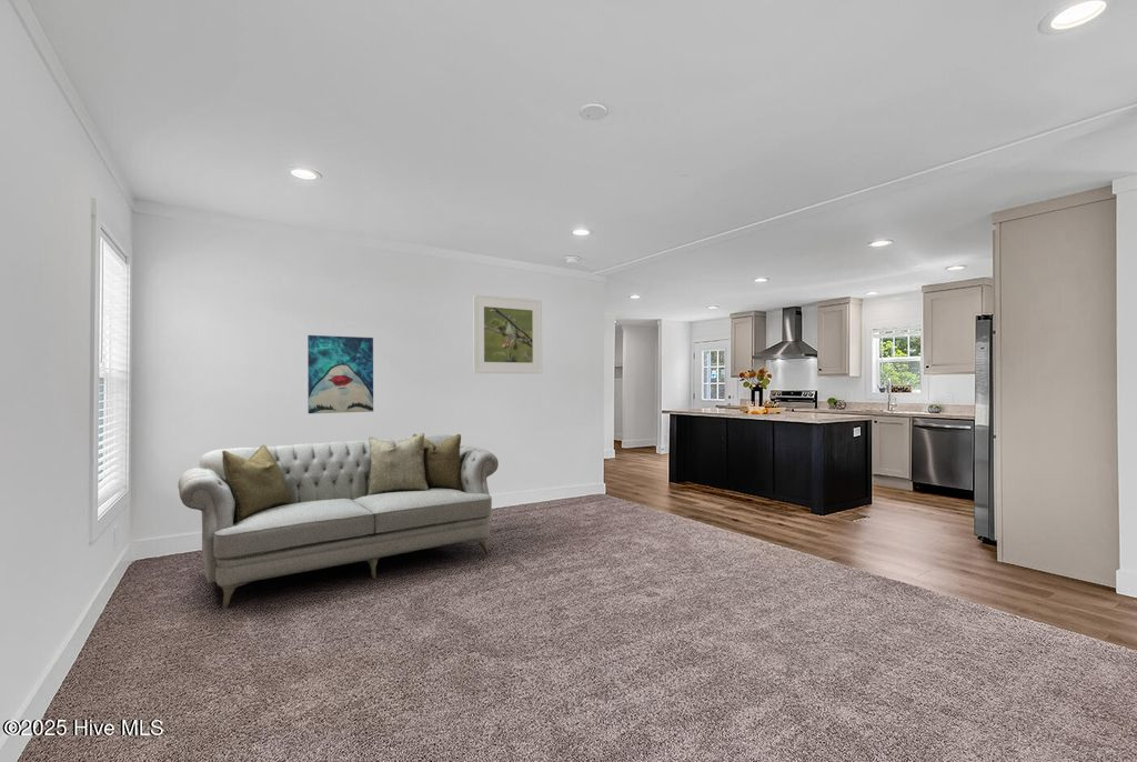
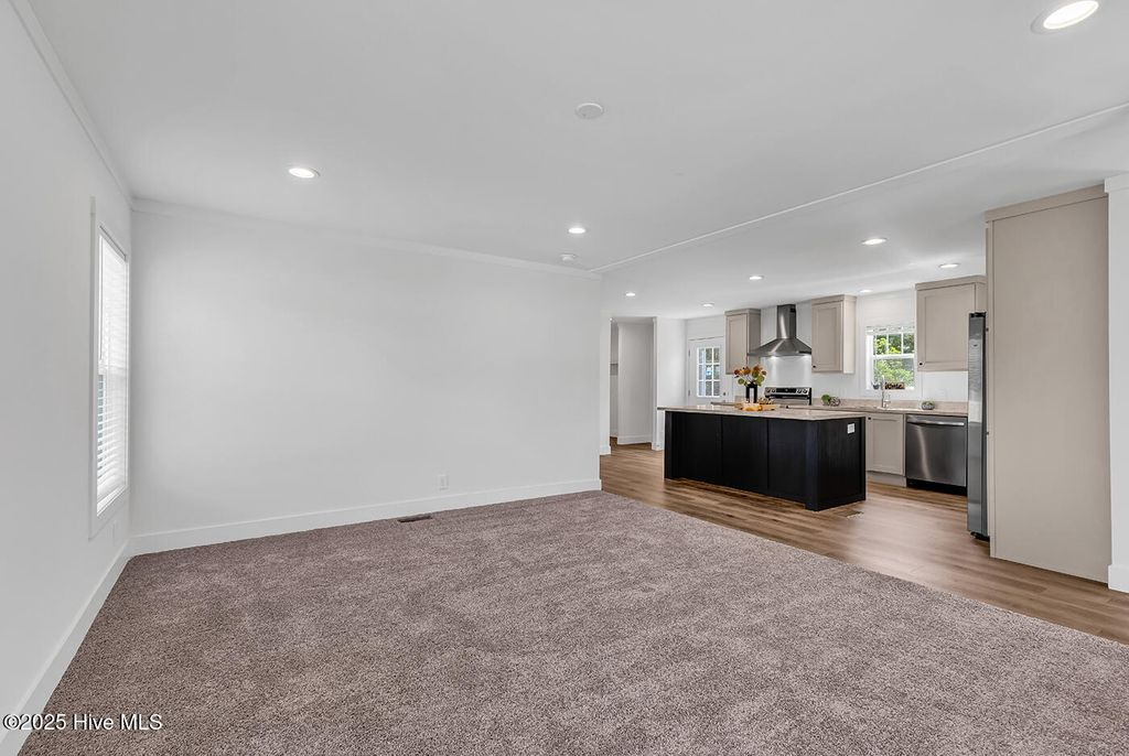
- sofa (358, 500)
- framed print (509, 335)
- wall art (341, 374)
